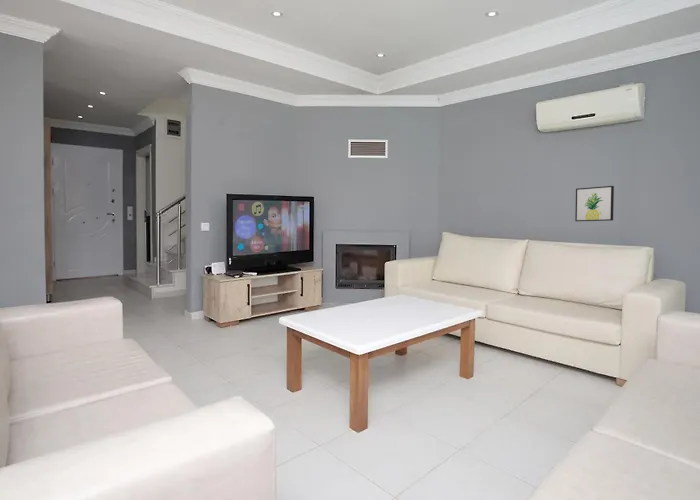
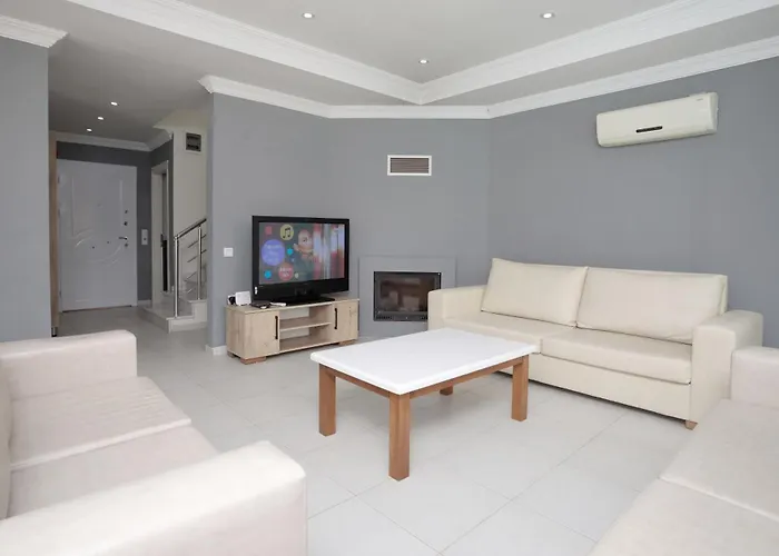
- wall art (594, 204)
